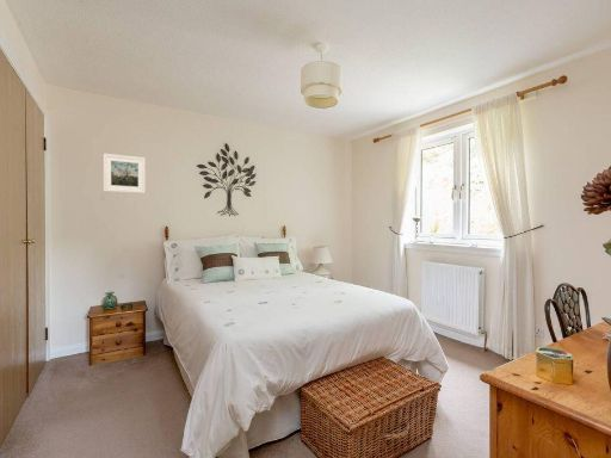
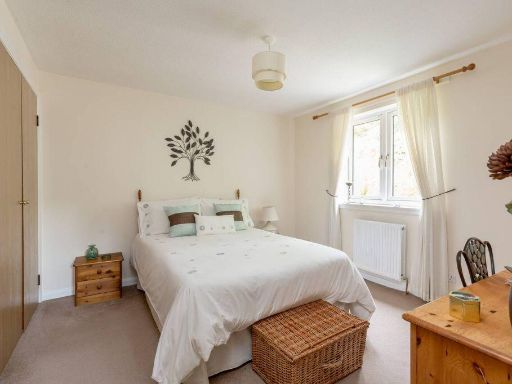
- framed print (124, 173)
